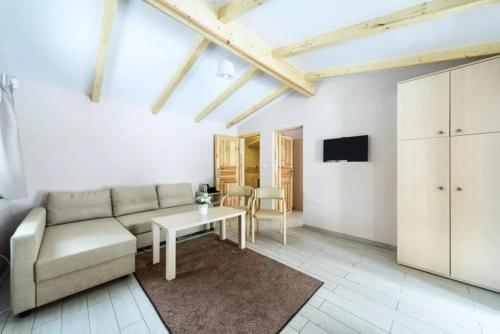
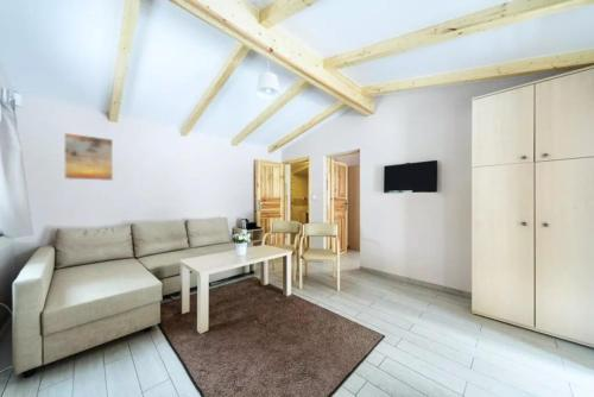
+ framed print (89, 158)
